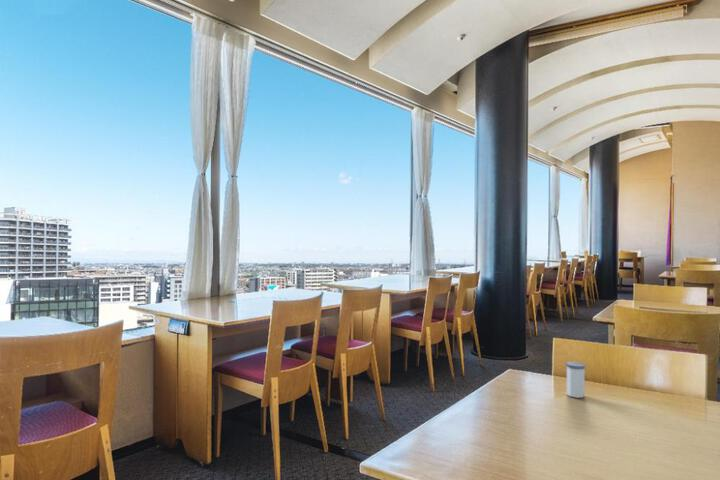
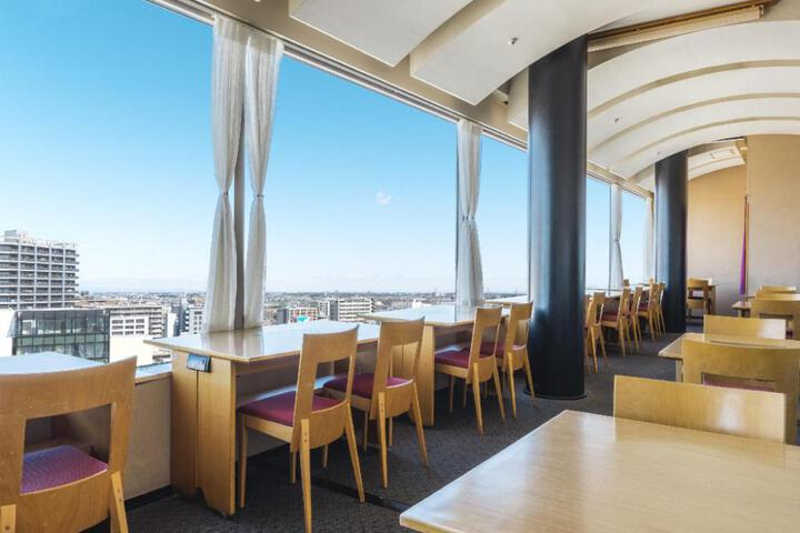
- salt shaker (575, 379)
